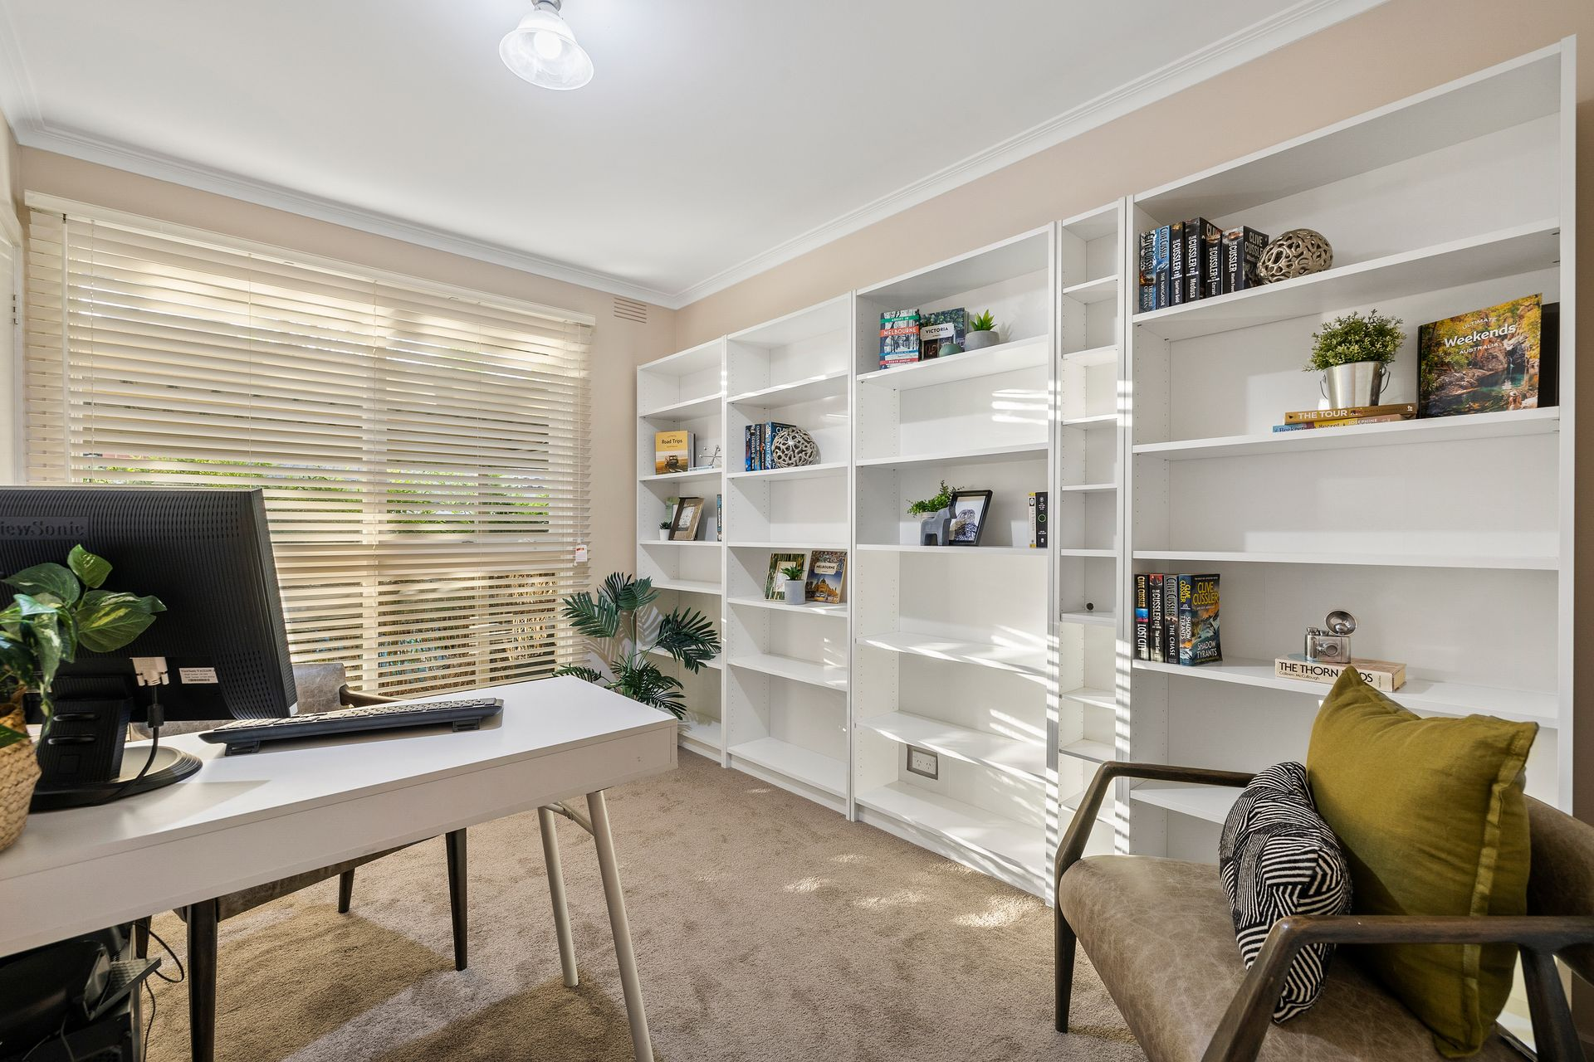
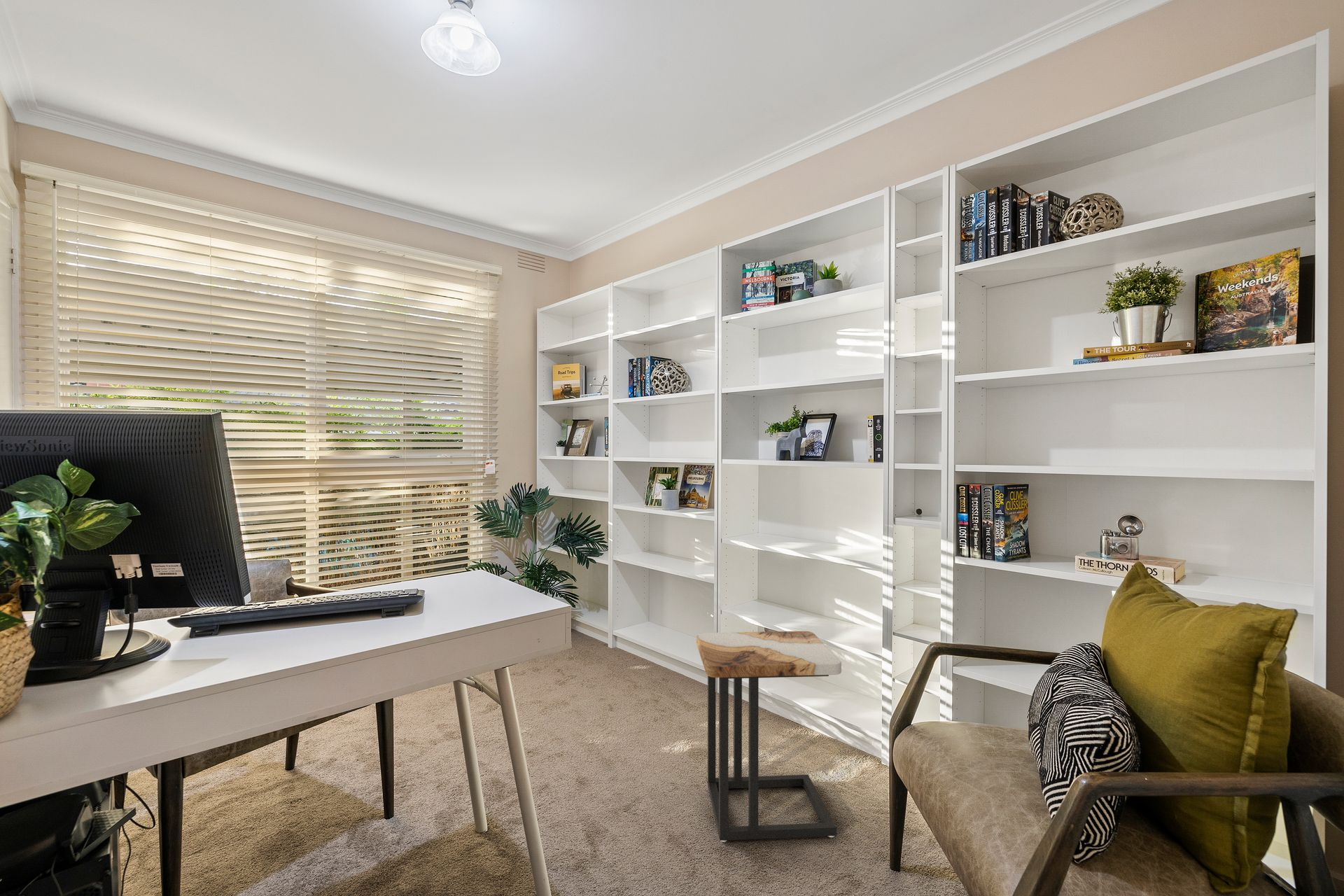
+ side table (757, 729)
